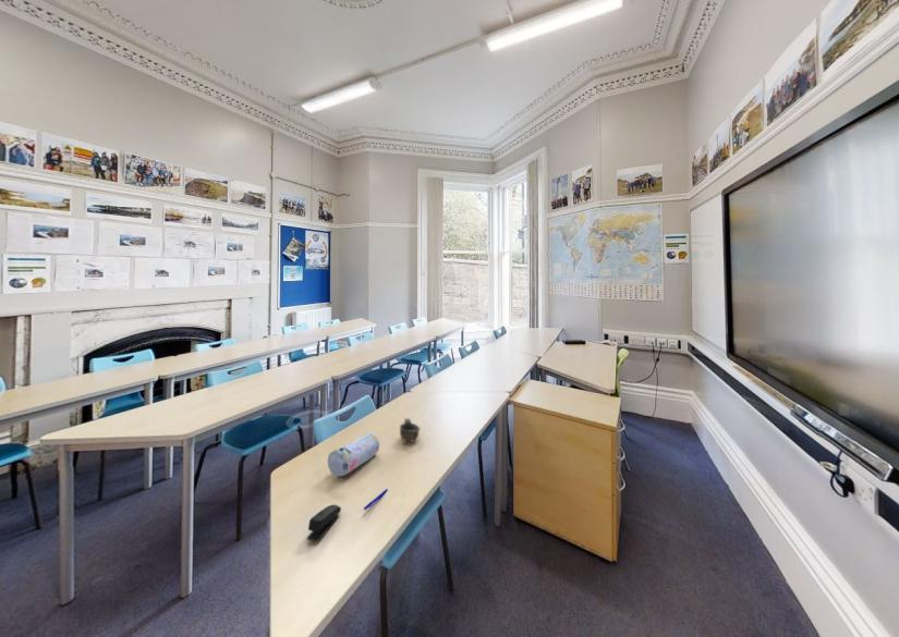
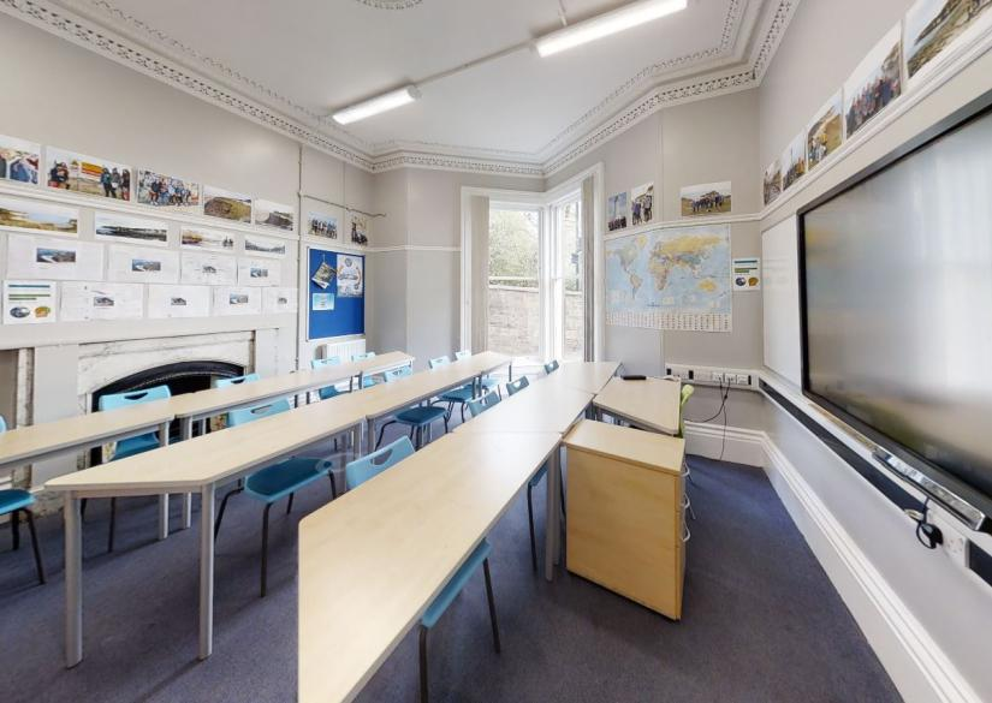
- pen (377, 498)
- cup (410, 430)
- stapler (325, 517)
- pencil case (354, 452)
